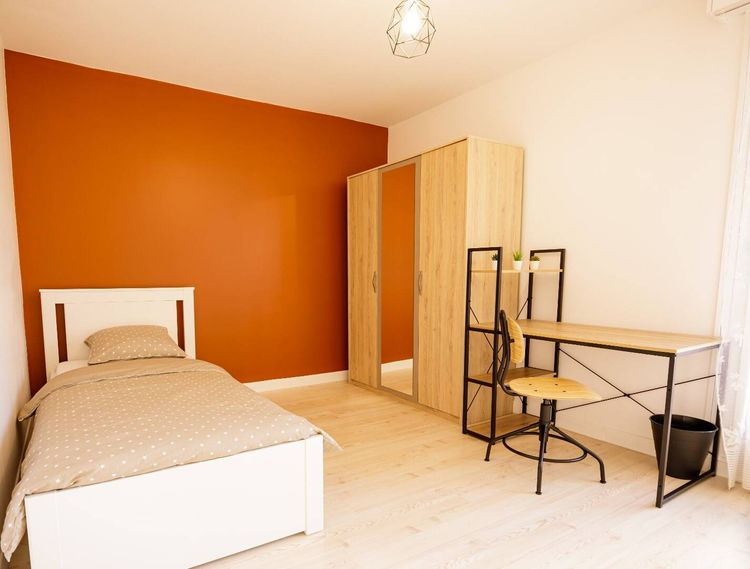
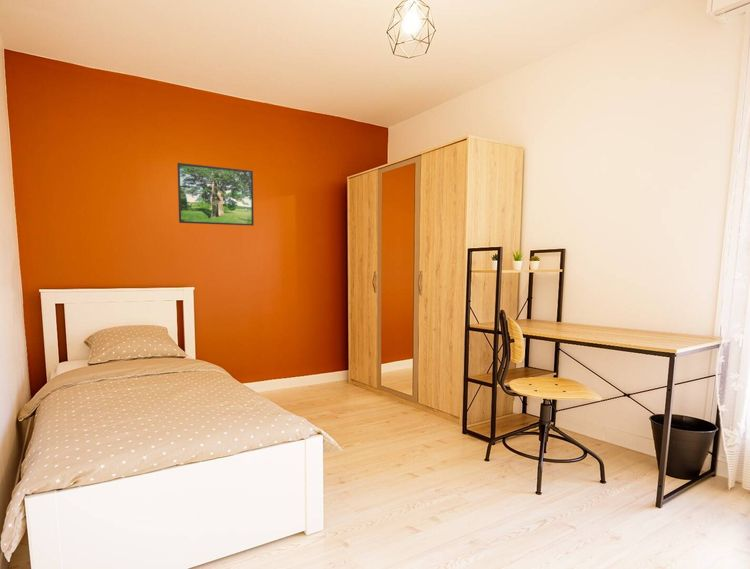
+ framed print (217, 195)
